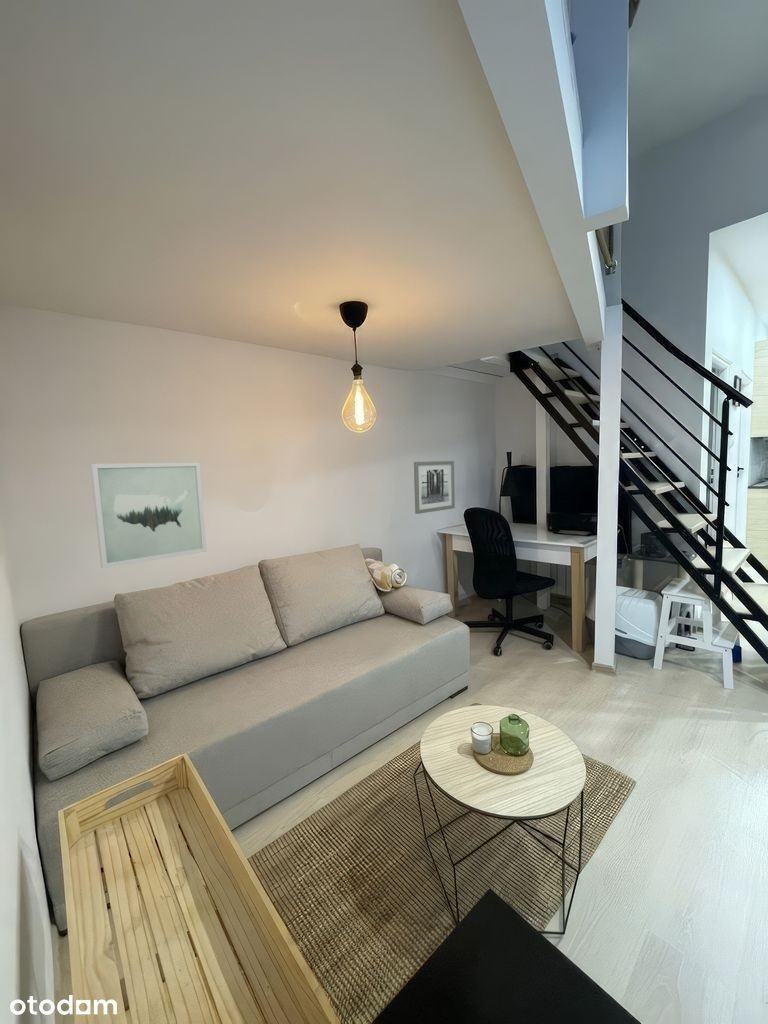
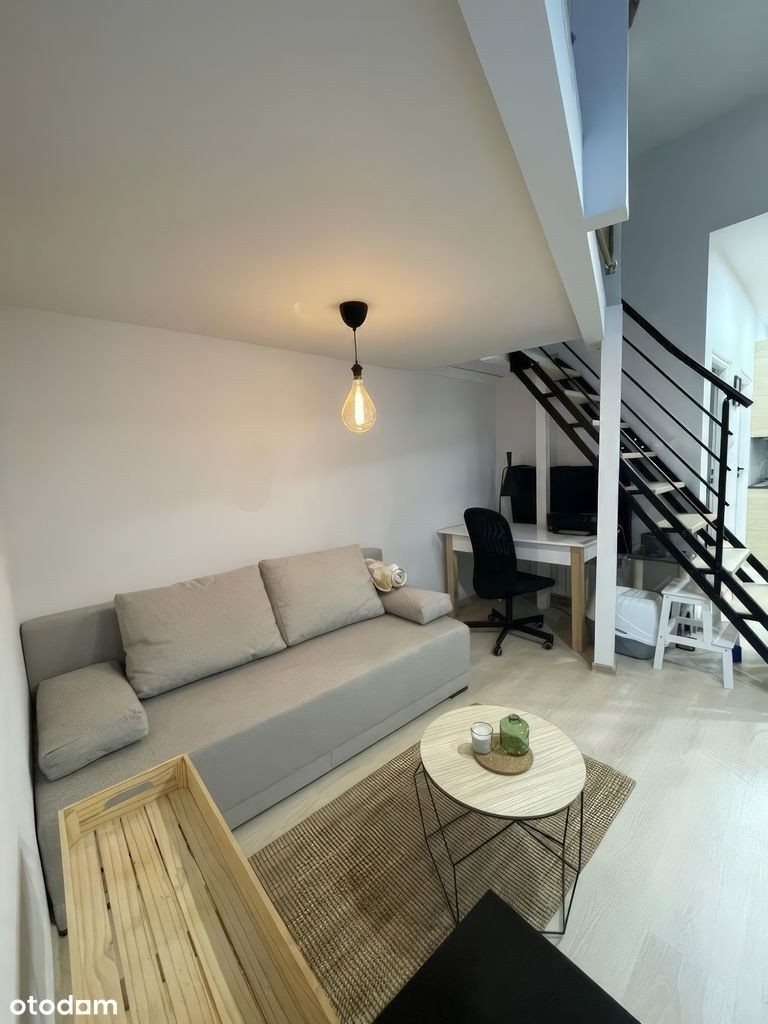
- wall art (435, 486)
- wall art (153, 511)
